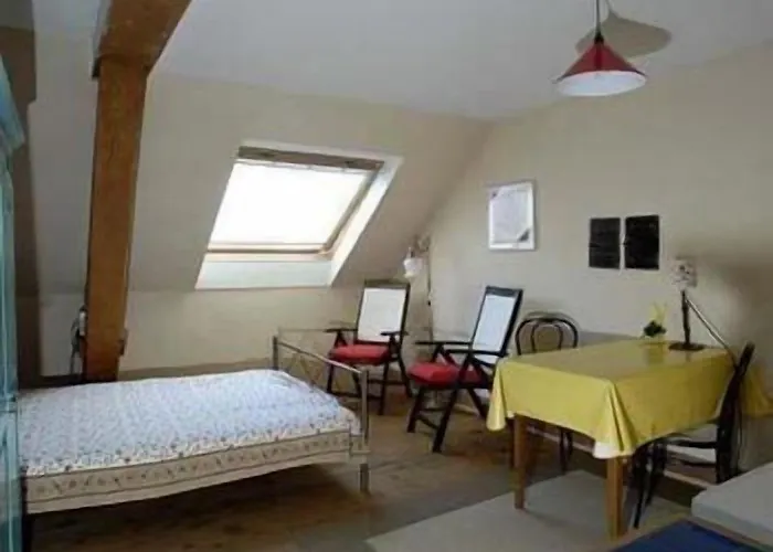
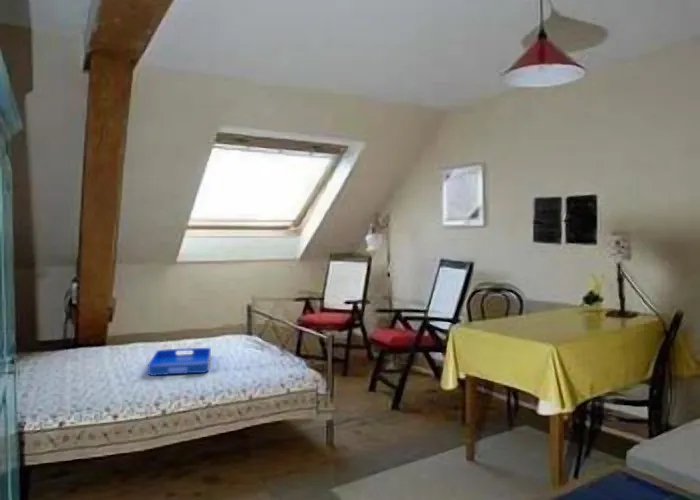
+ serving tray (181, 360)
